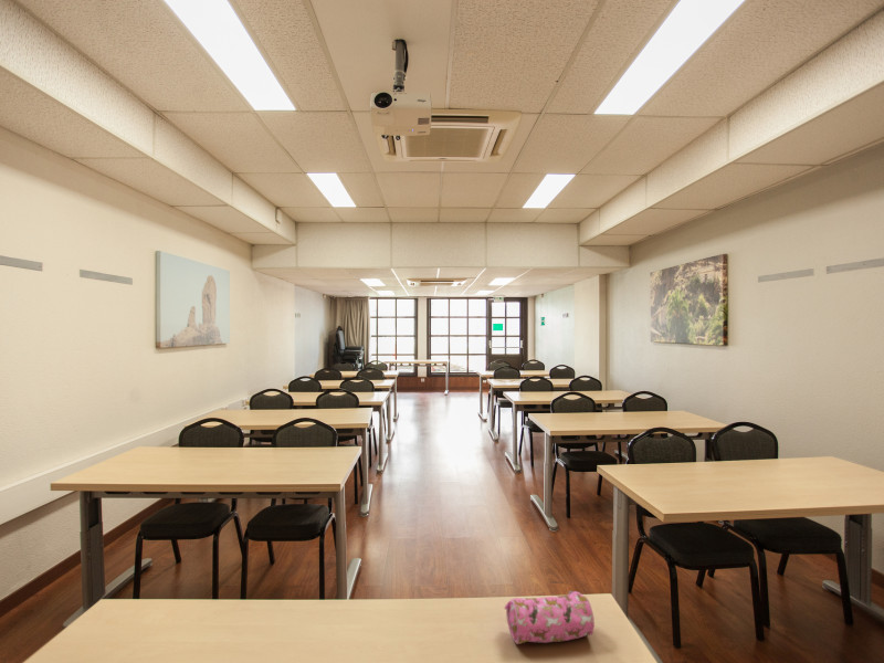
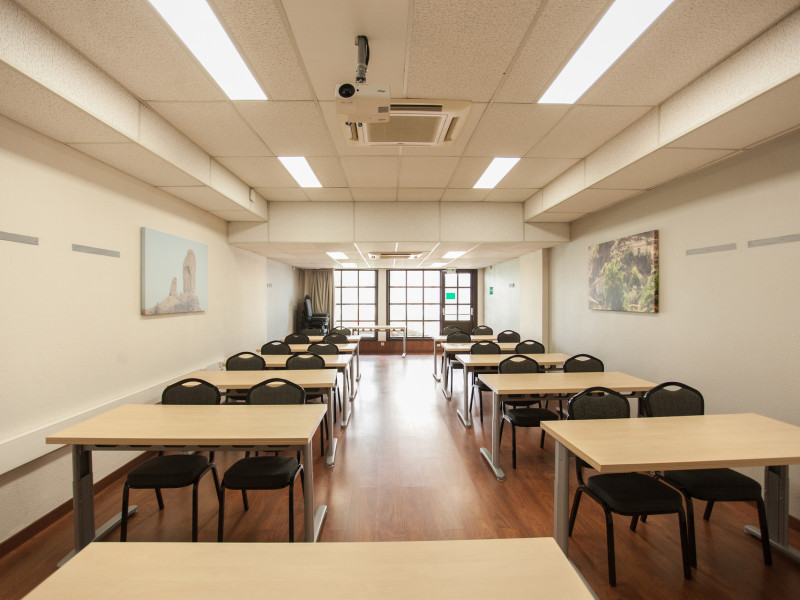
- pencil case (548, 617)
